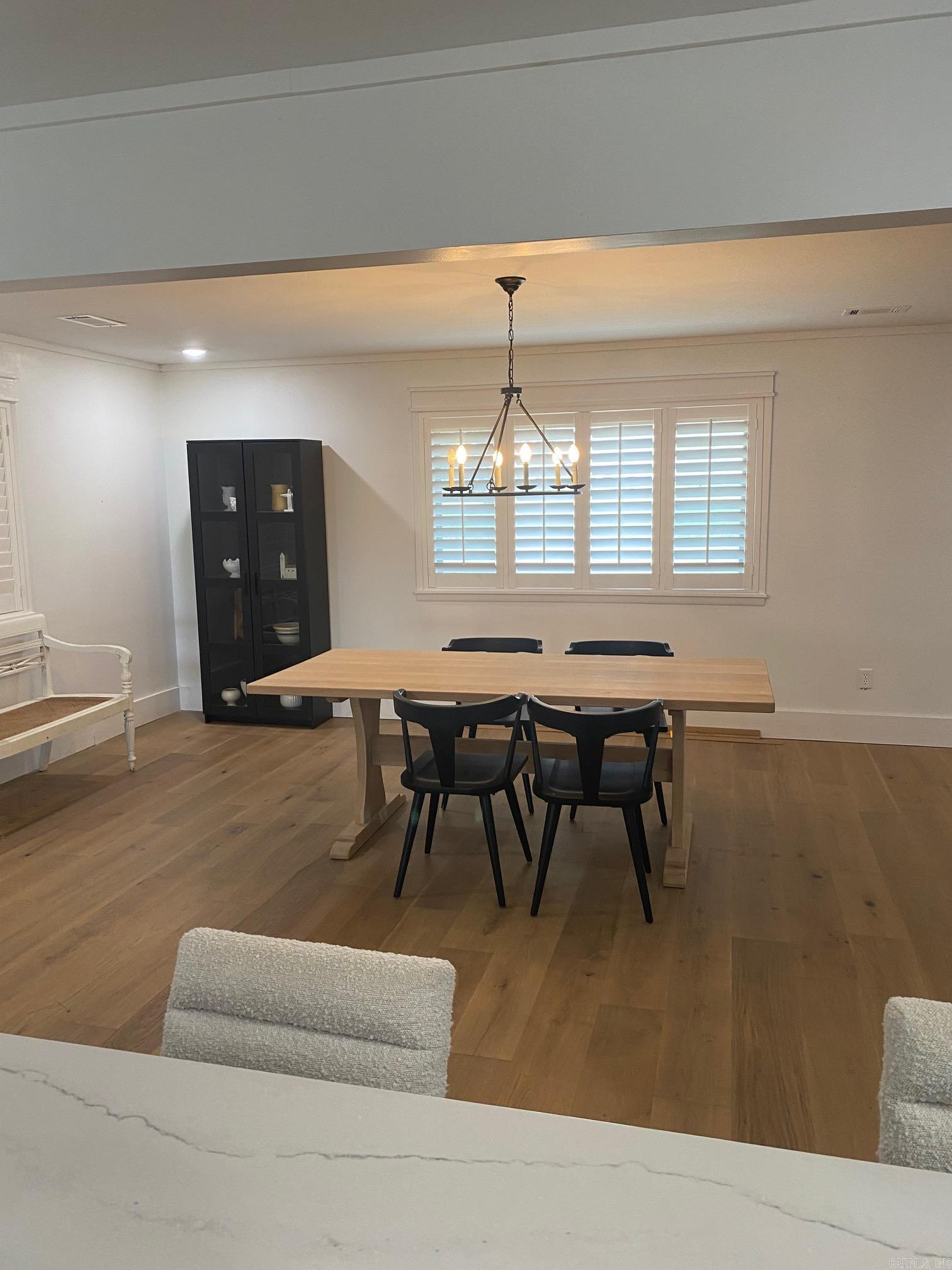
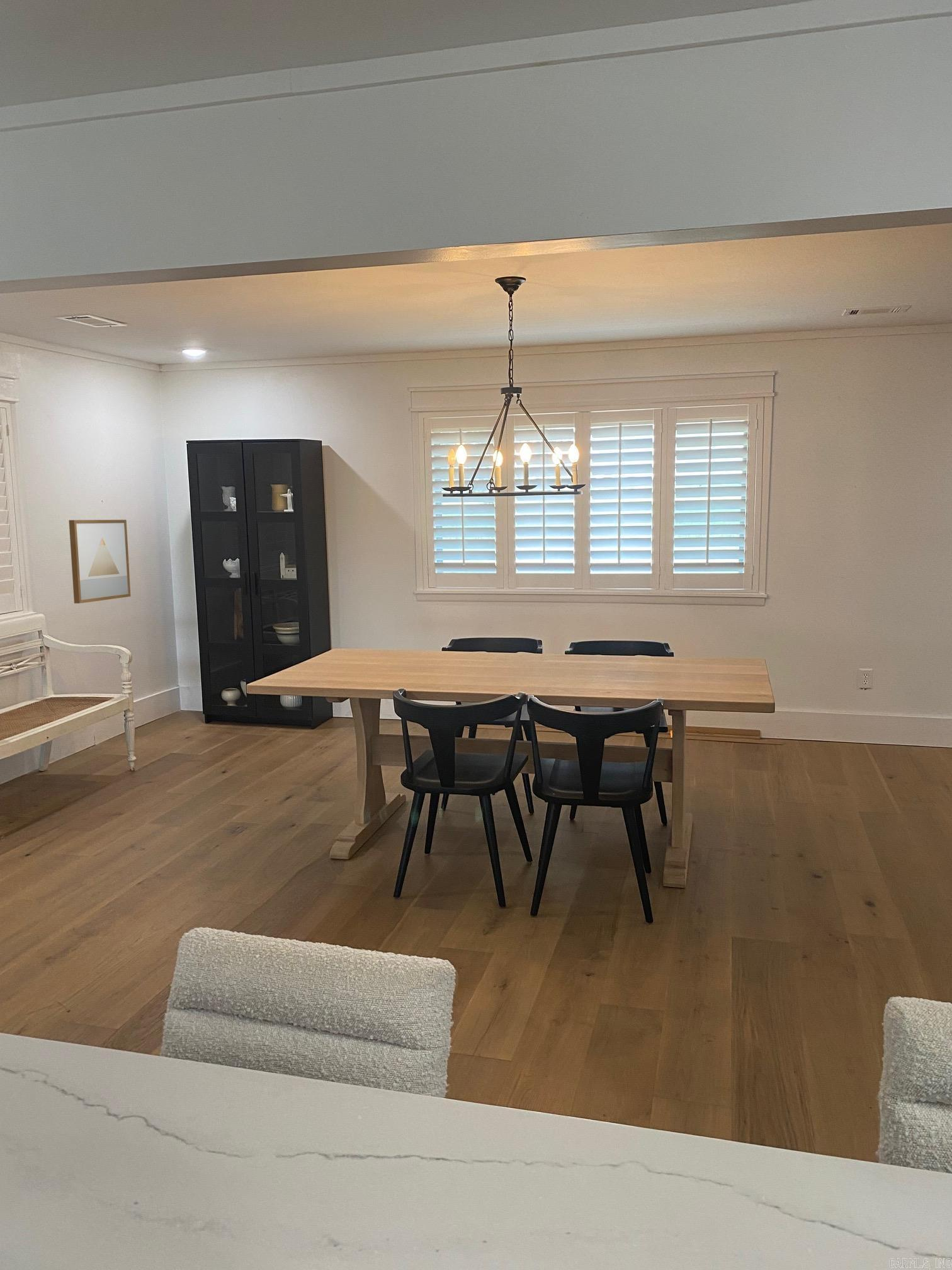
+ wall art (101, 560)
